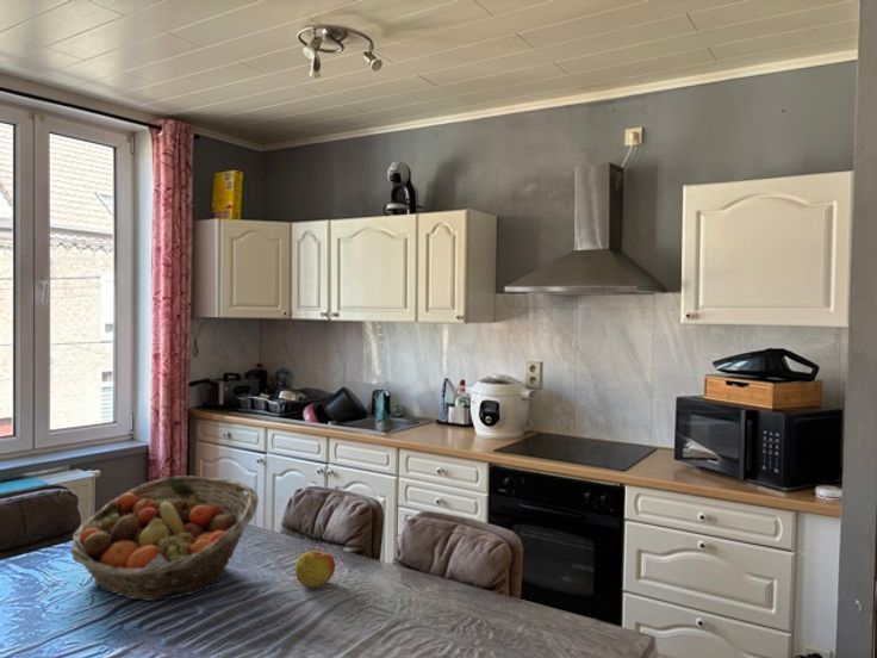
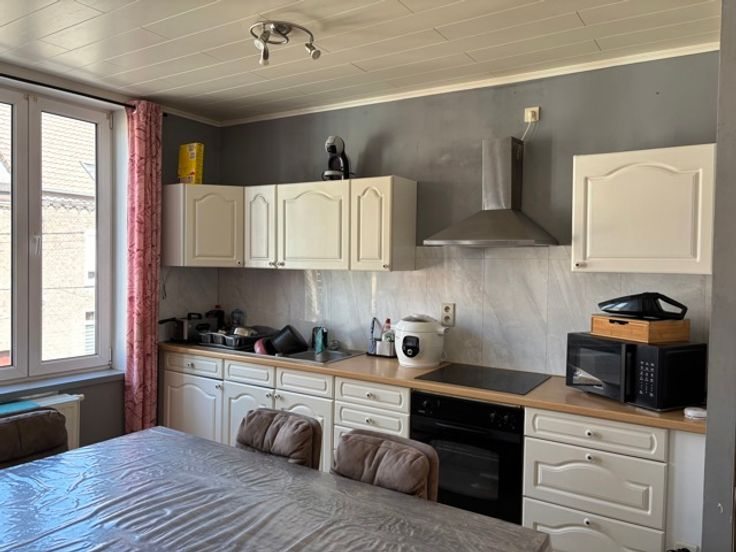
- apple (315, 567)
- fruit basket (167, 533)
